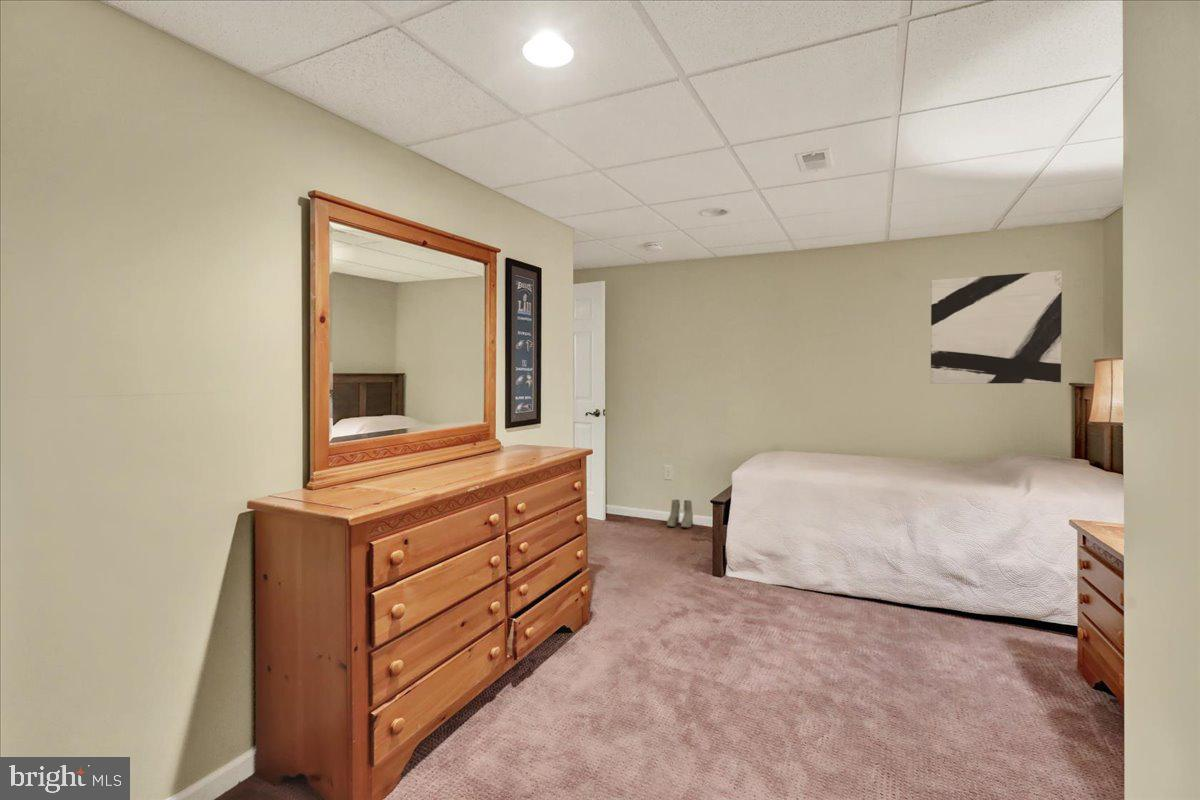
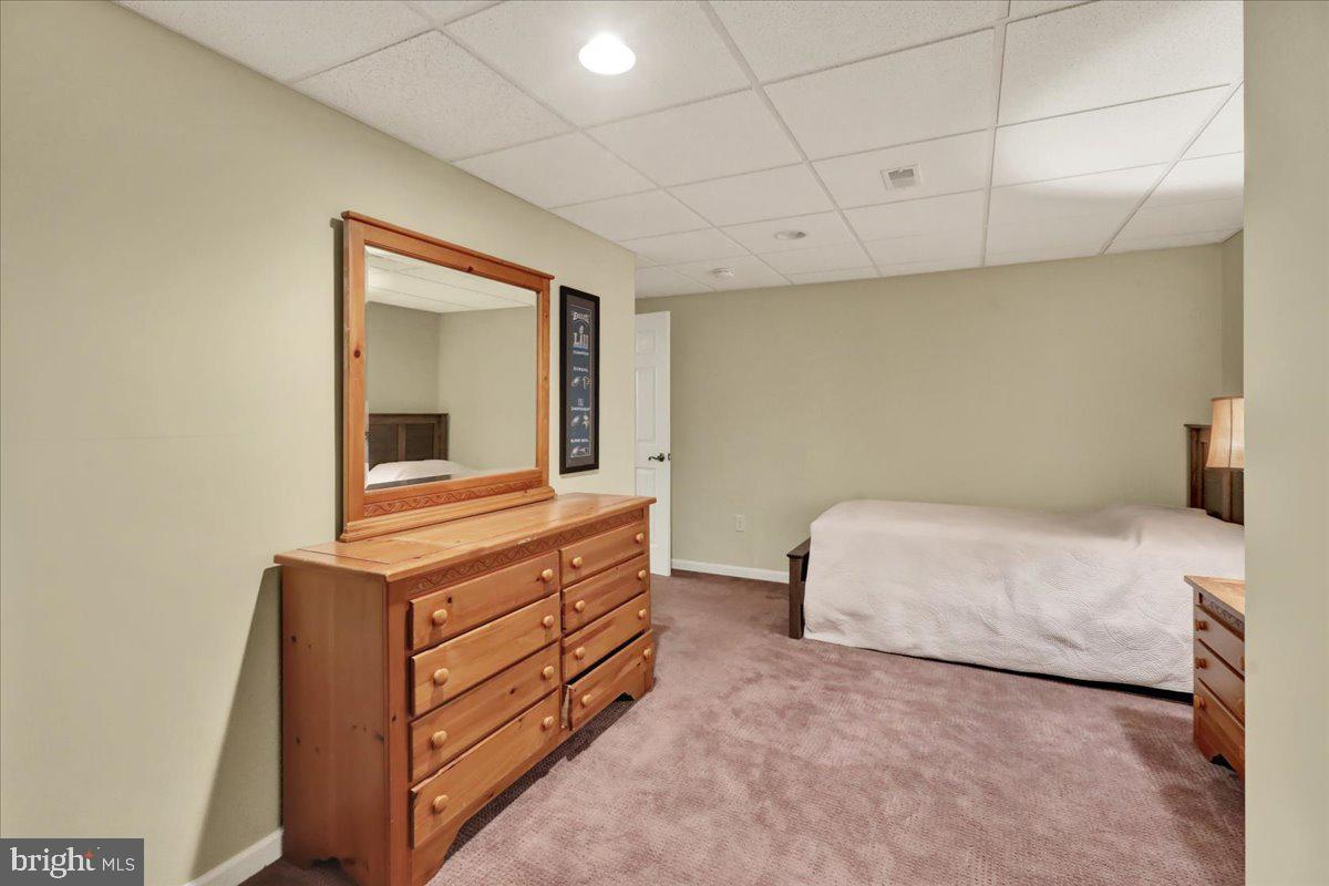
- wall art (993, 329)
- boots (678, 513)
